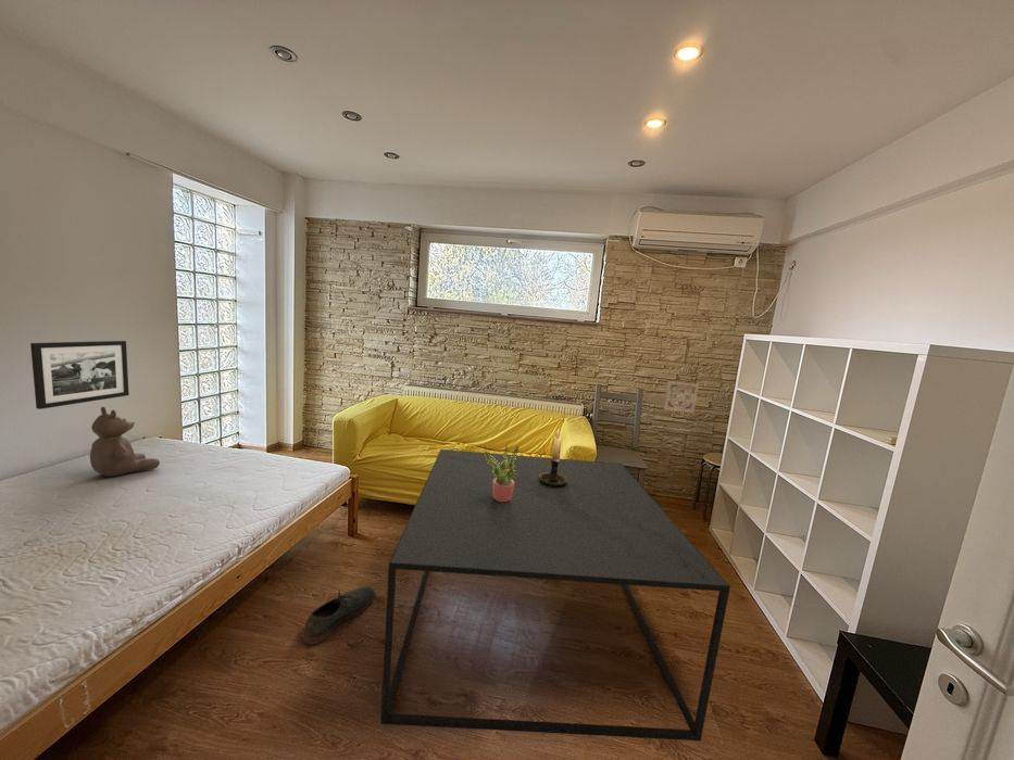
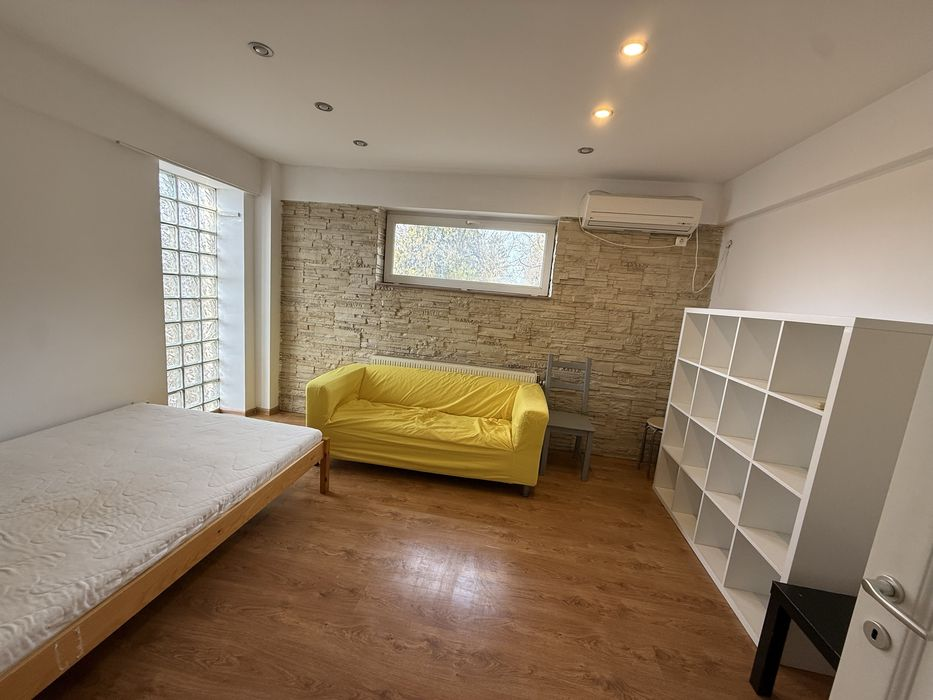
- teddy bear (123, 439)
- wall ornament (680, 397)
- picture frame (85, 371)
- shoe (340, 604)
- coffee table (536, 556)
- candle holder (555, 454)
- potted plant (499, 473)
